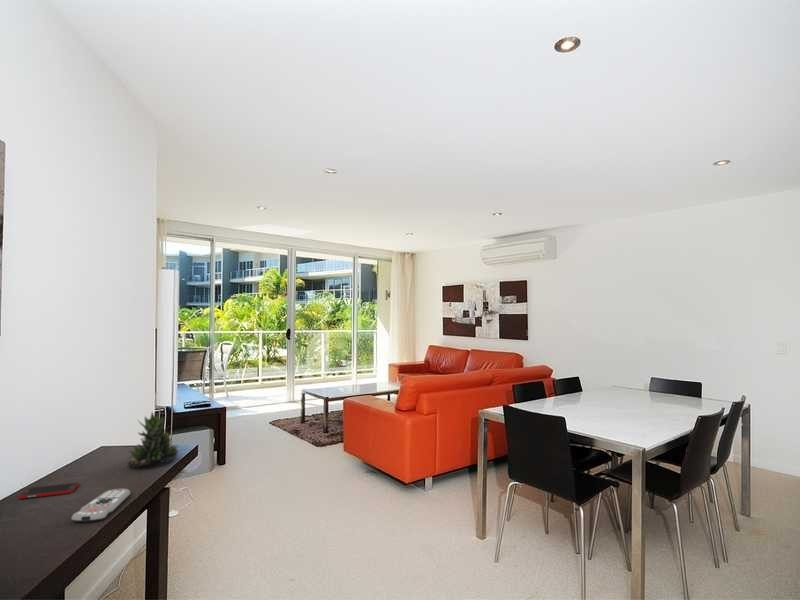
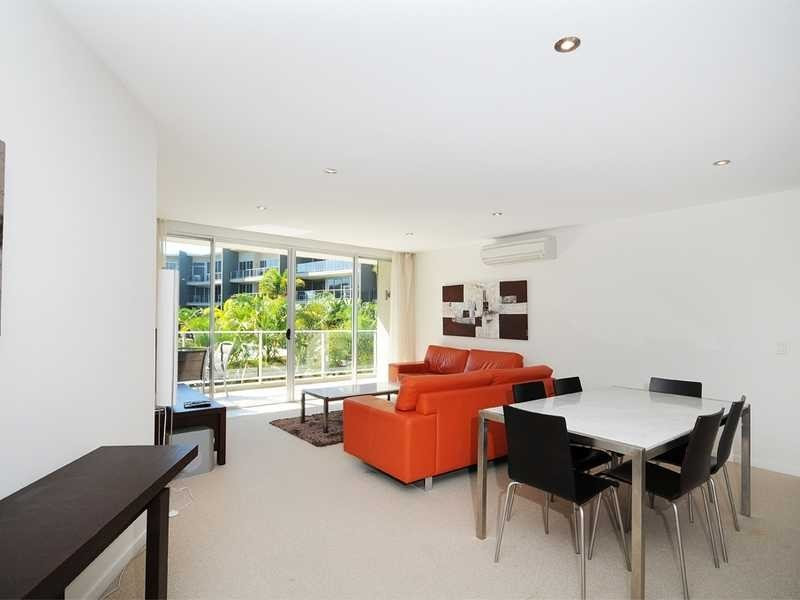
- remote control (104, 504)
- cell phone (49, 490)
- succulent plant (152, 435)
